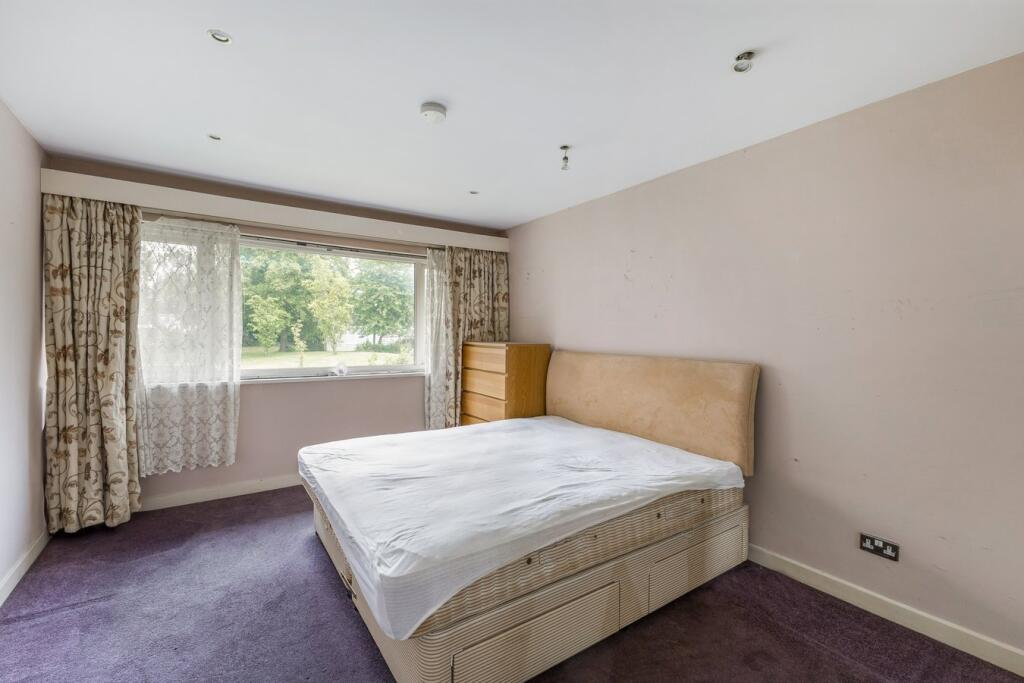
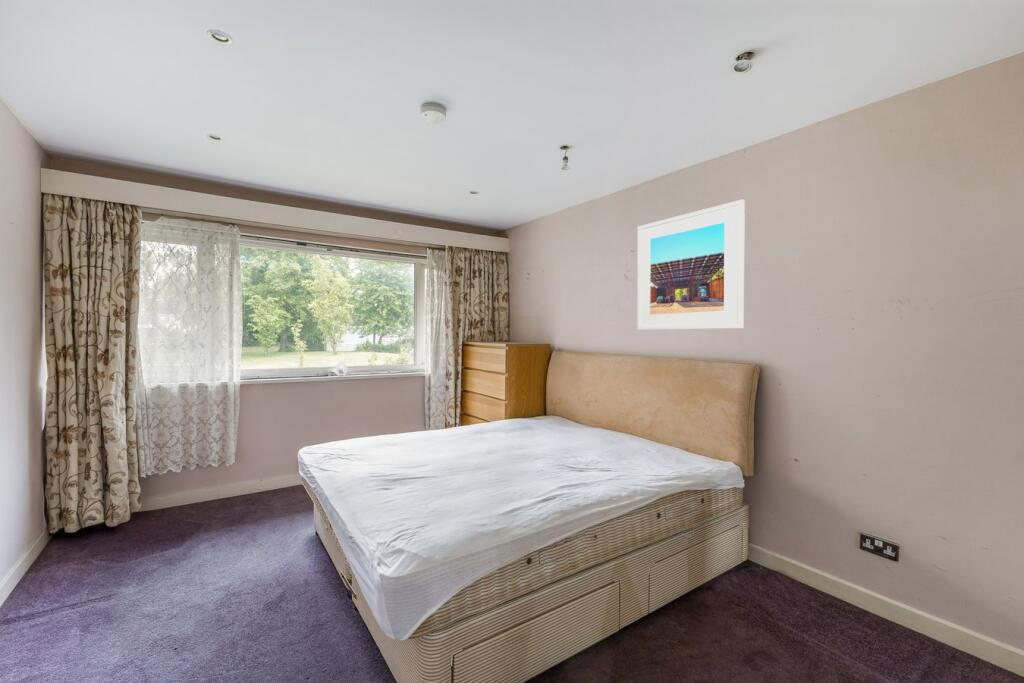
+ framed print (685, 272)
